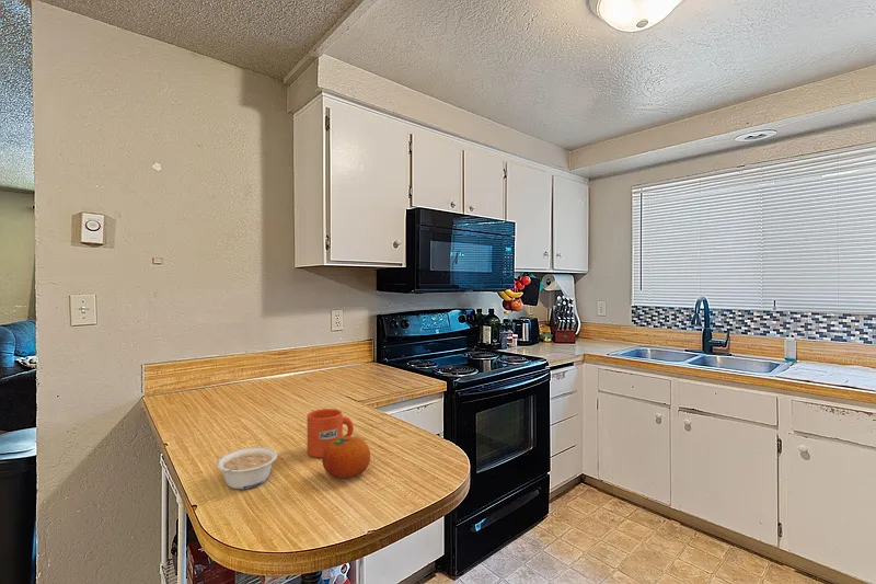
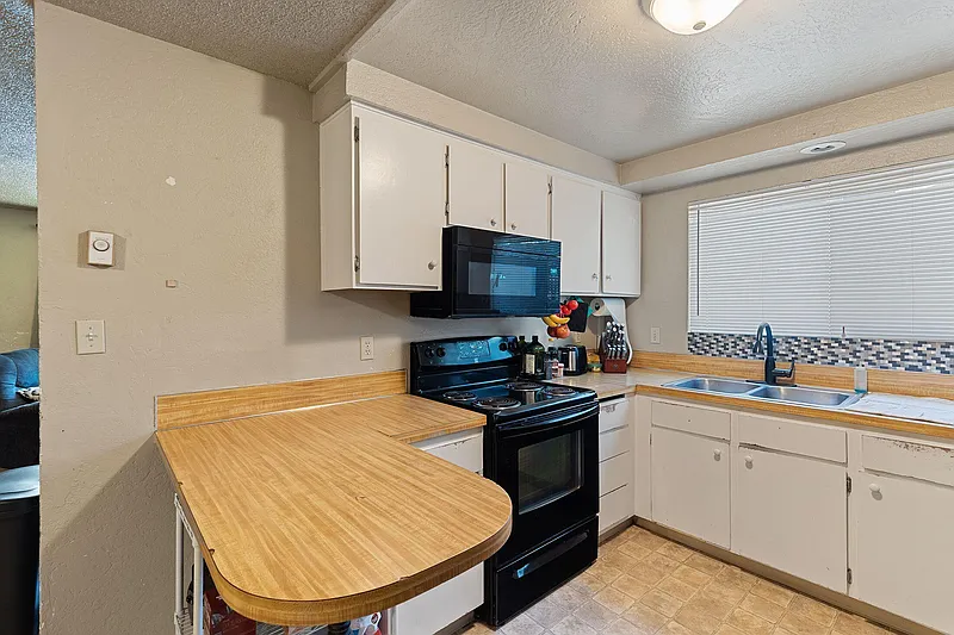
- fruit (346, 457)
- mug (331, 431)
- legume (247, 467)
